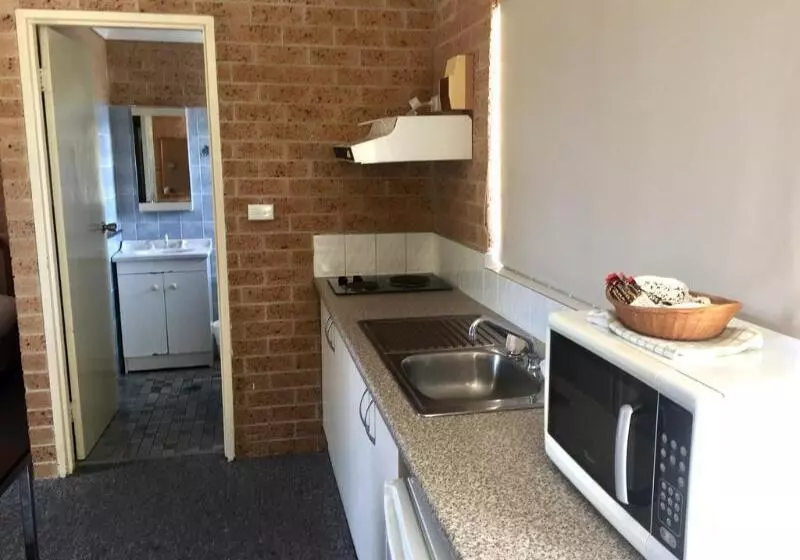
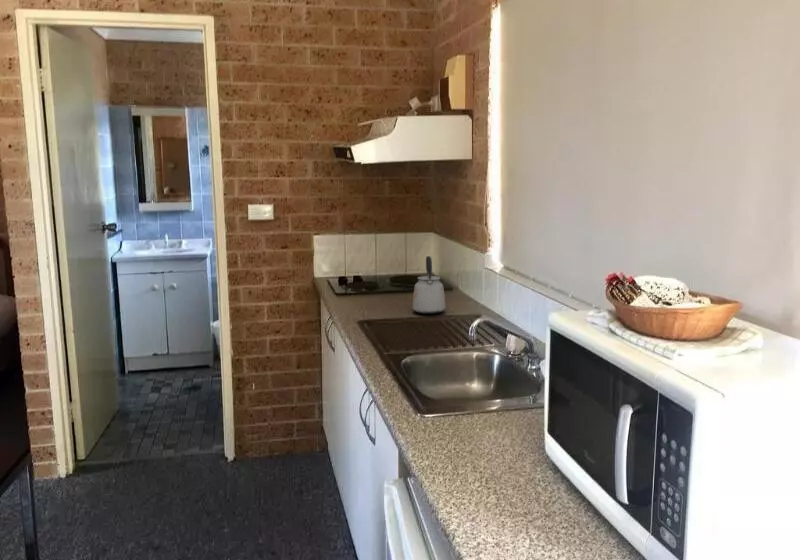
+ kettle (428, 283)
